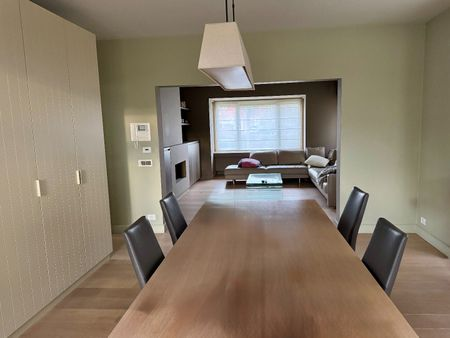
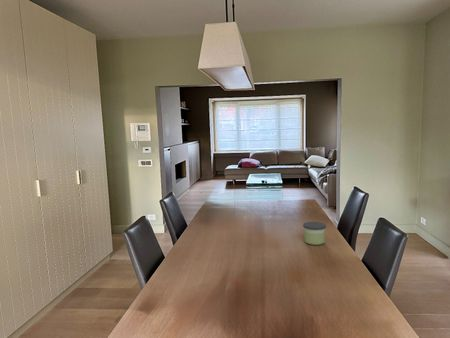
+ candle (314, 233)
